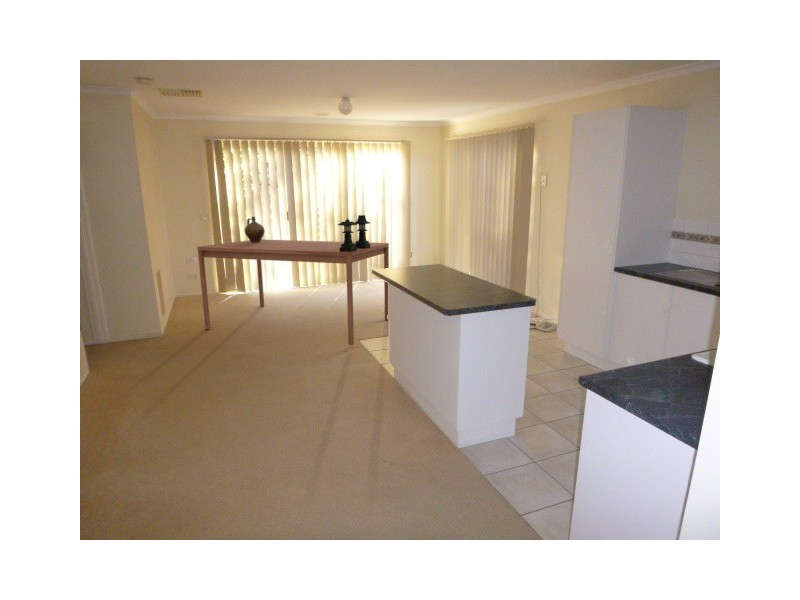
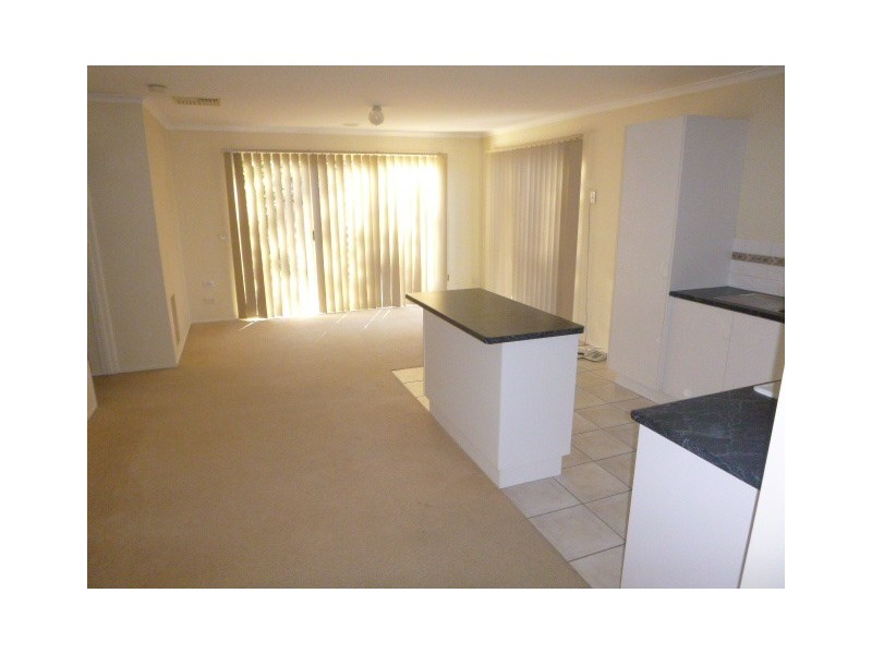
- dining table (298, 261)
- ceramic jug (254, 229)
- lantern (353, 232)
